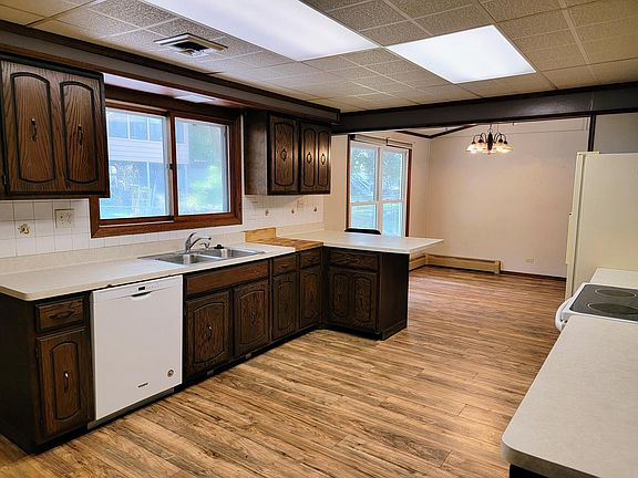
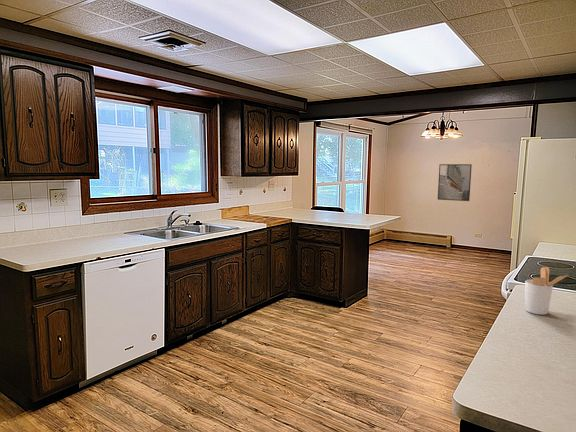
+ utensil holder (545, 291)
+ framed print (454, 182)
